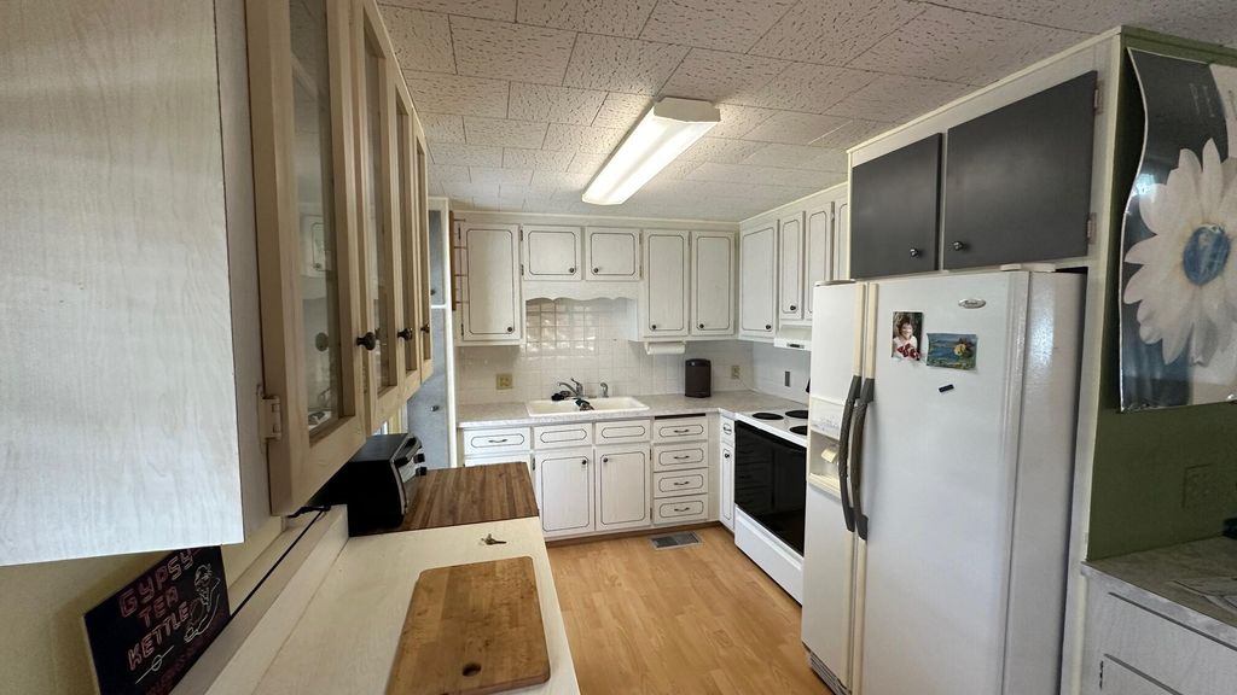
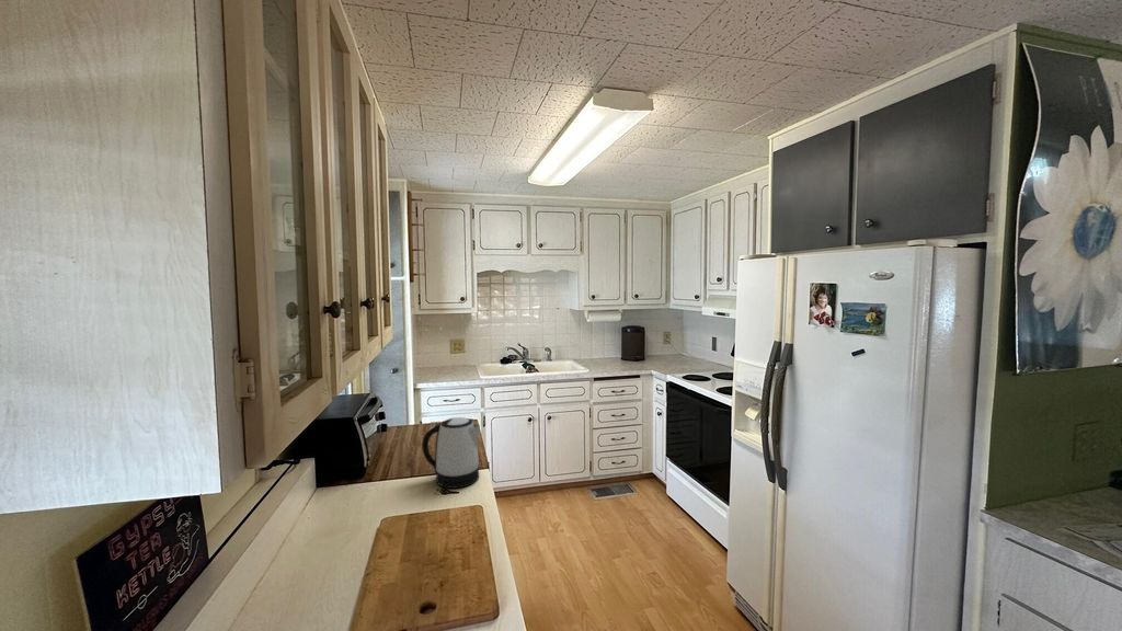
+ kettle (450, 449)
